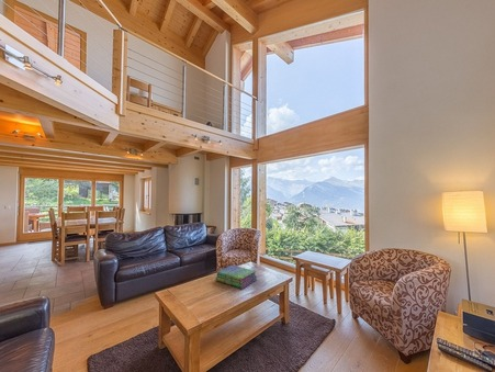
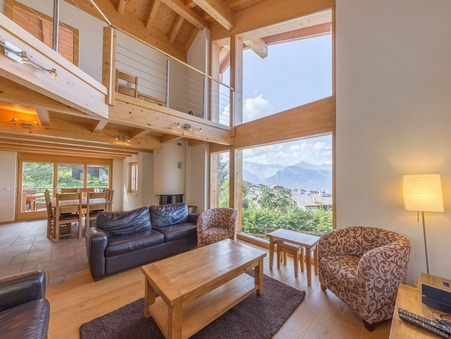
- stack of books (236, 275)
